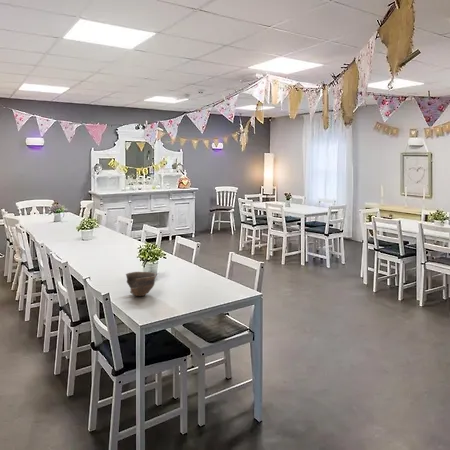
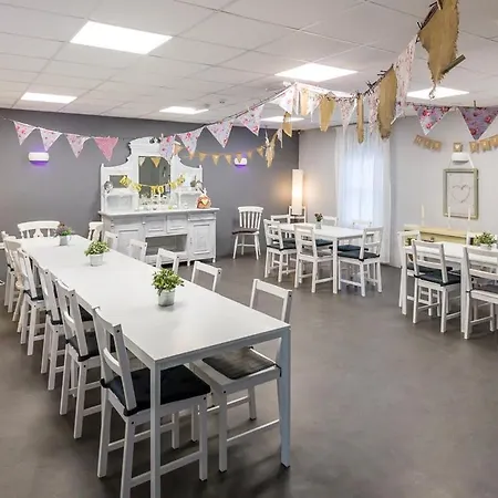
- ceramic bowl (140, 284)
